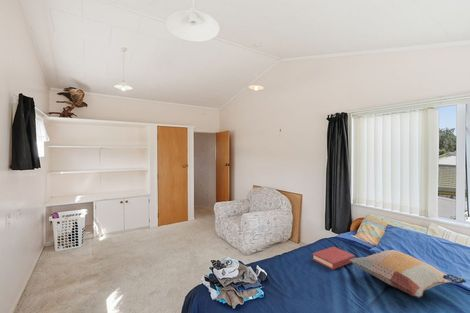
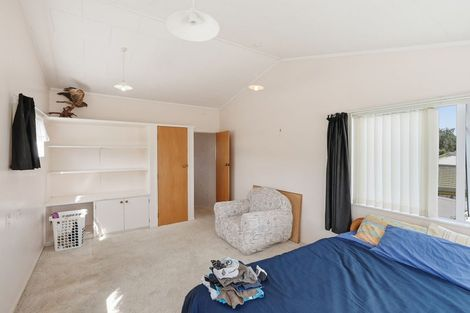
- decorative pillow (402, 269)
- hardback book (333, 257)
